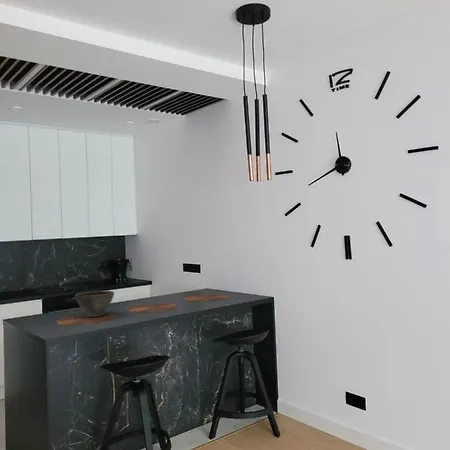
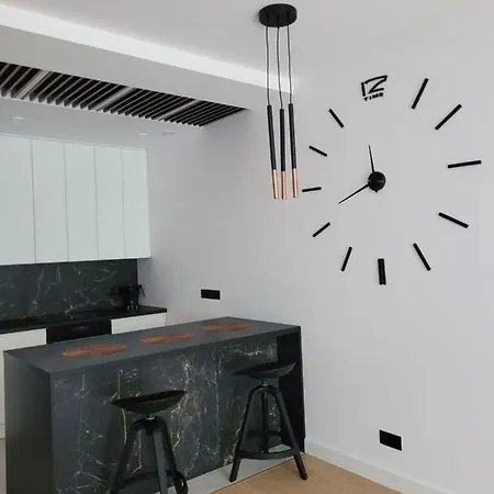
- bowl (95, 304)
